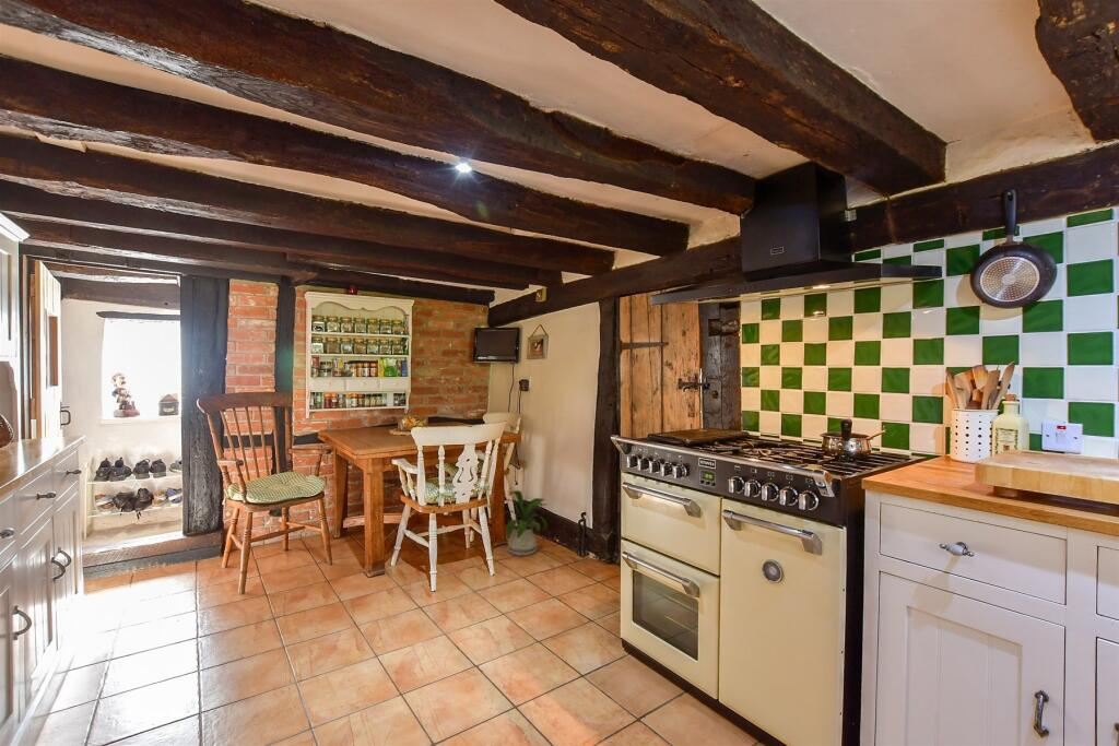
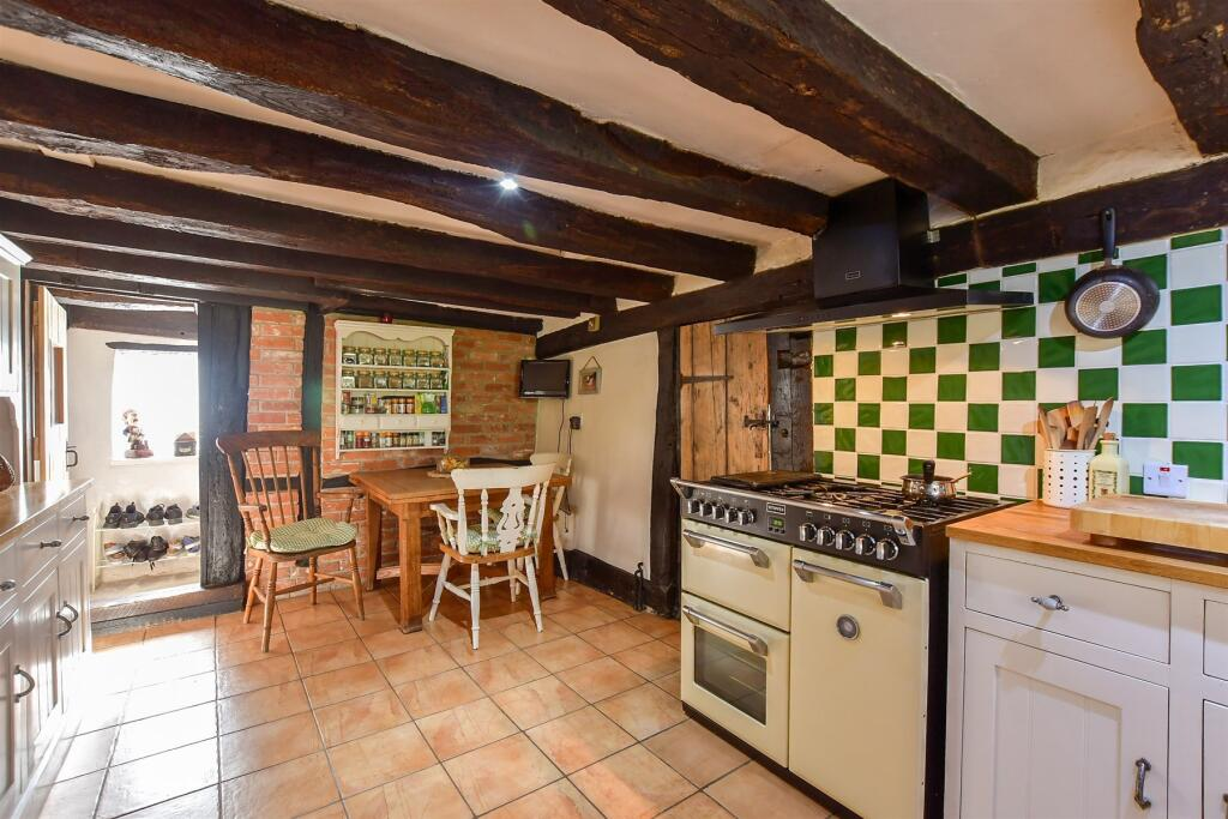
- house plant (529, 518)
